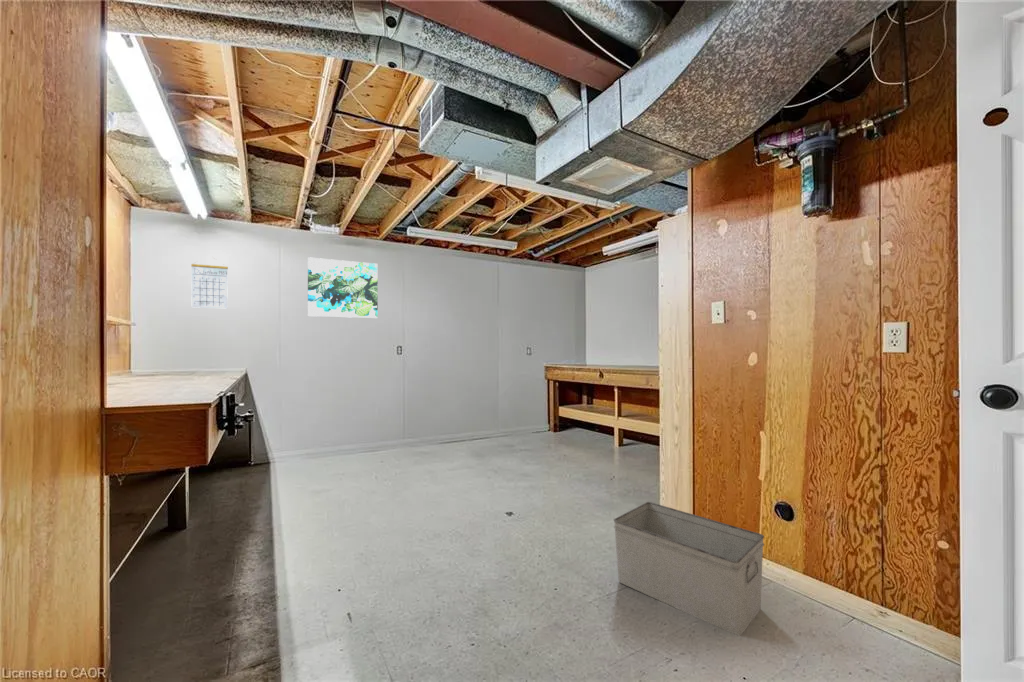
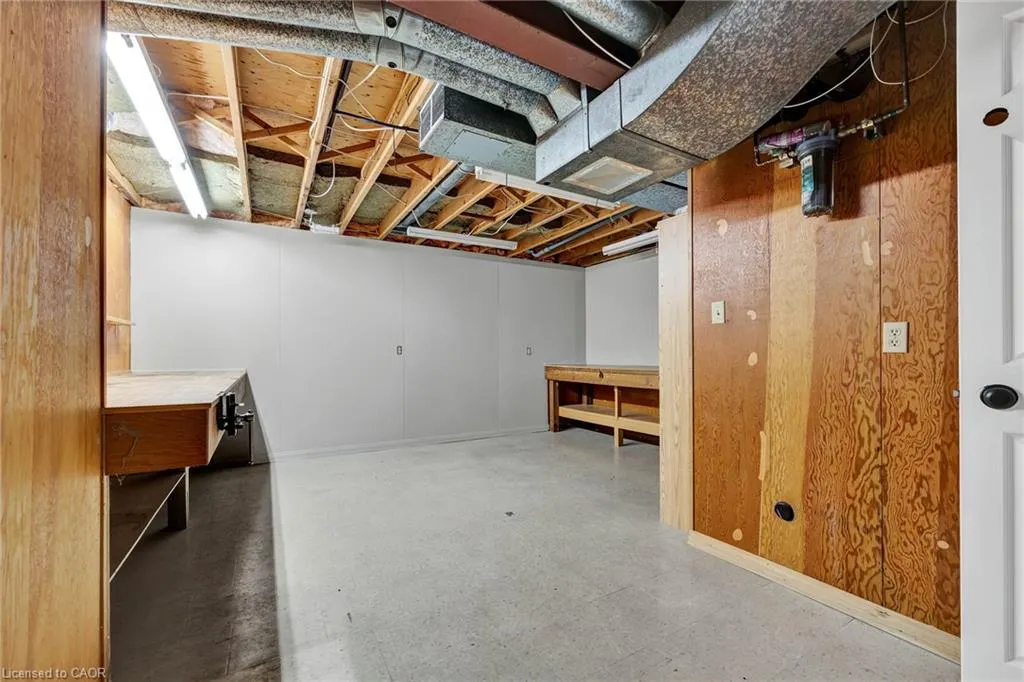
- calendar (209, 281)
- storage bin (685, 560)
- wall art (343, 289)
